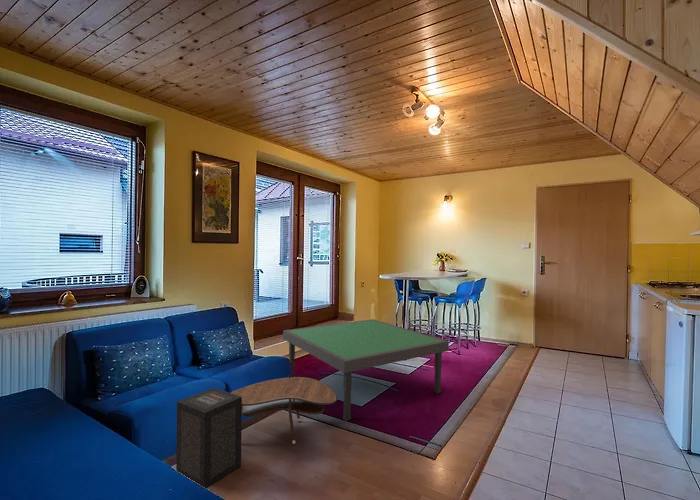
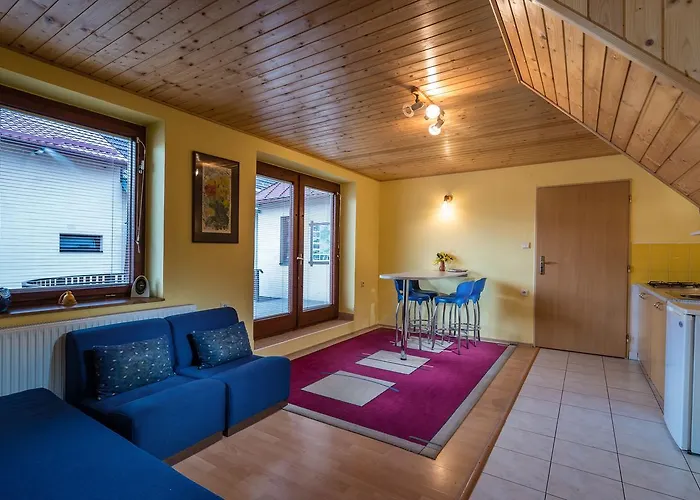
- side table (289, 416)
- speaker (209, 434)
- coffee table (361, 360)
